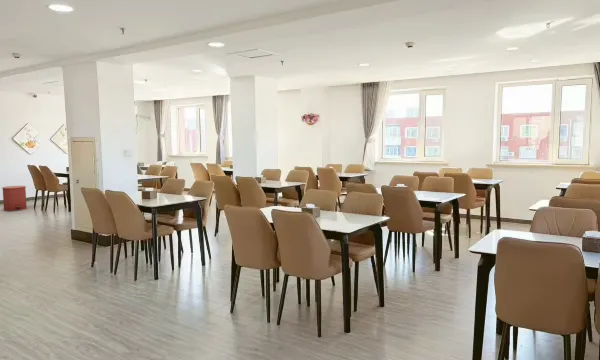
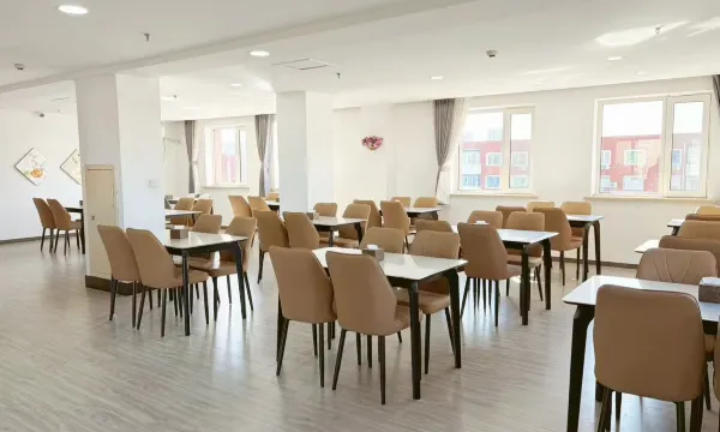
- trash can (14, 198)
